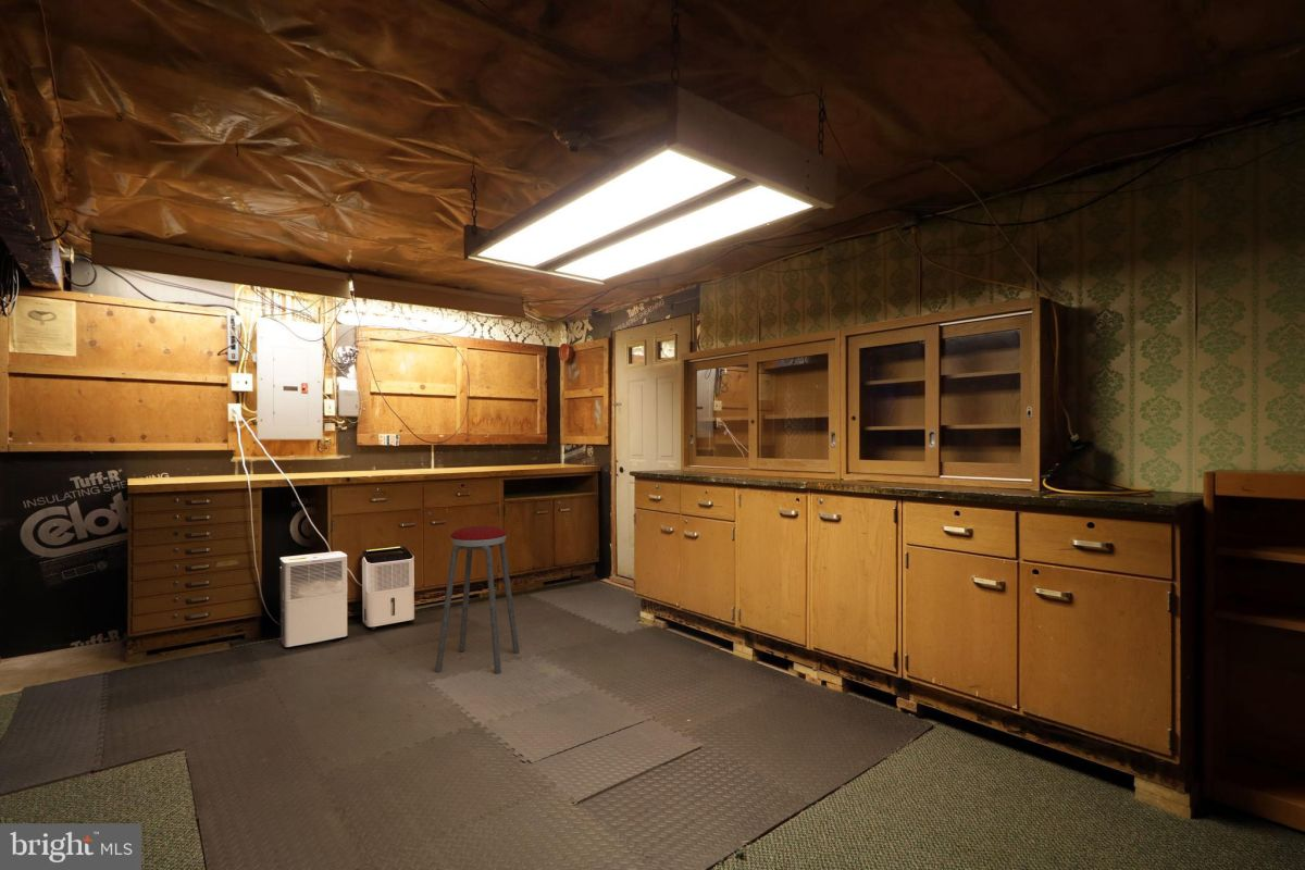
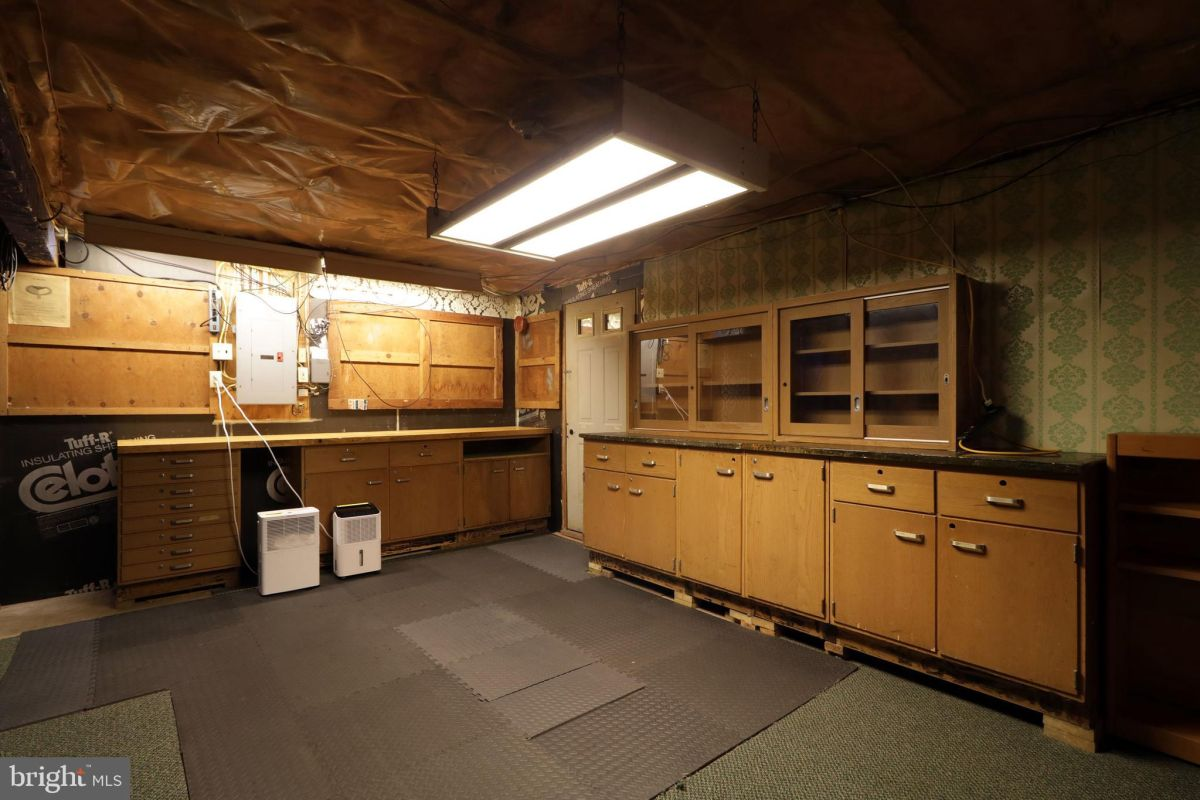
- music stool (488, 593)
